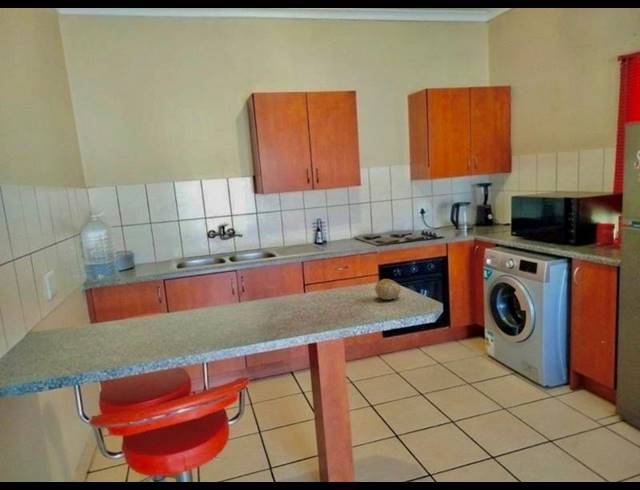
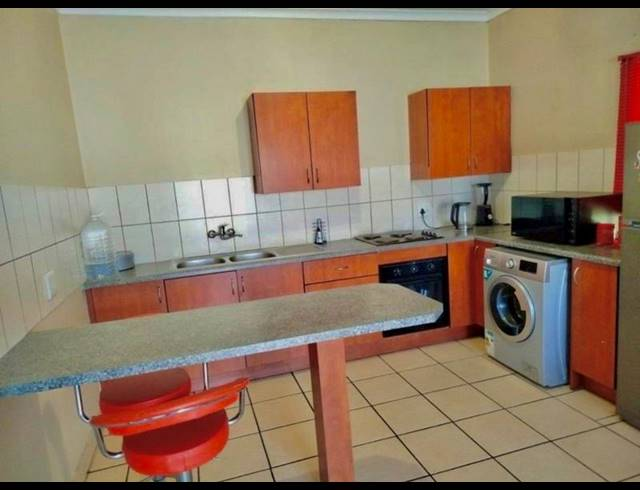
- fruit (388, 289)
